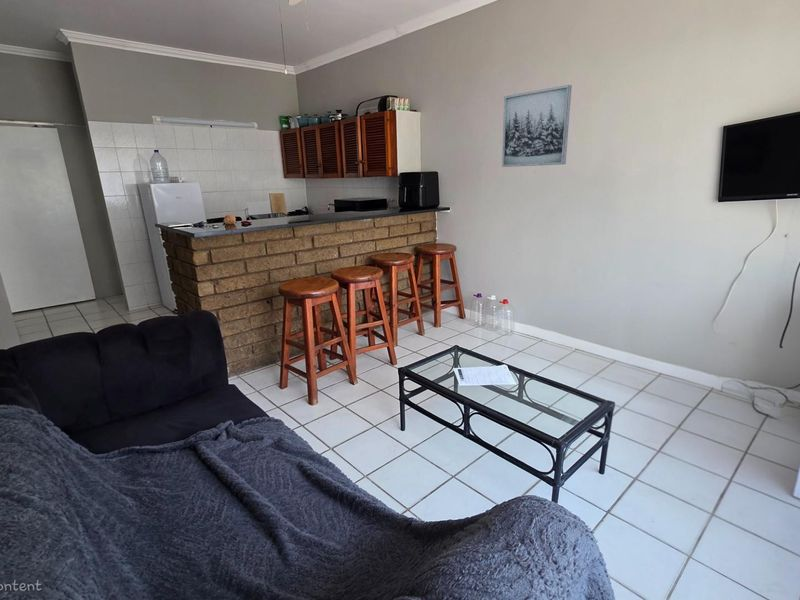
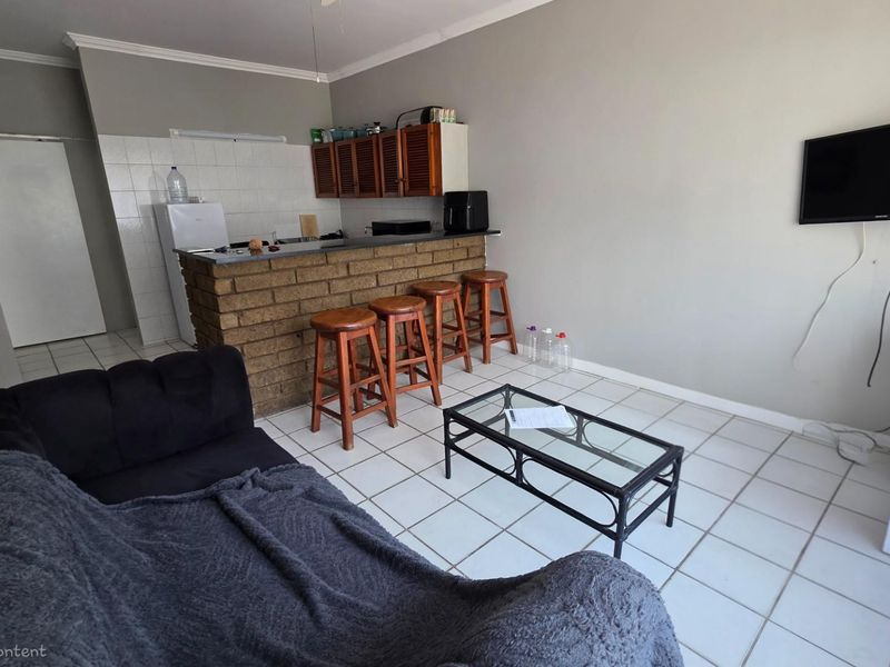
- wall art (534, 129)
